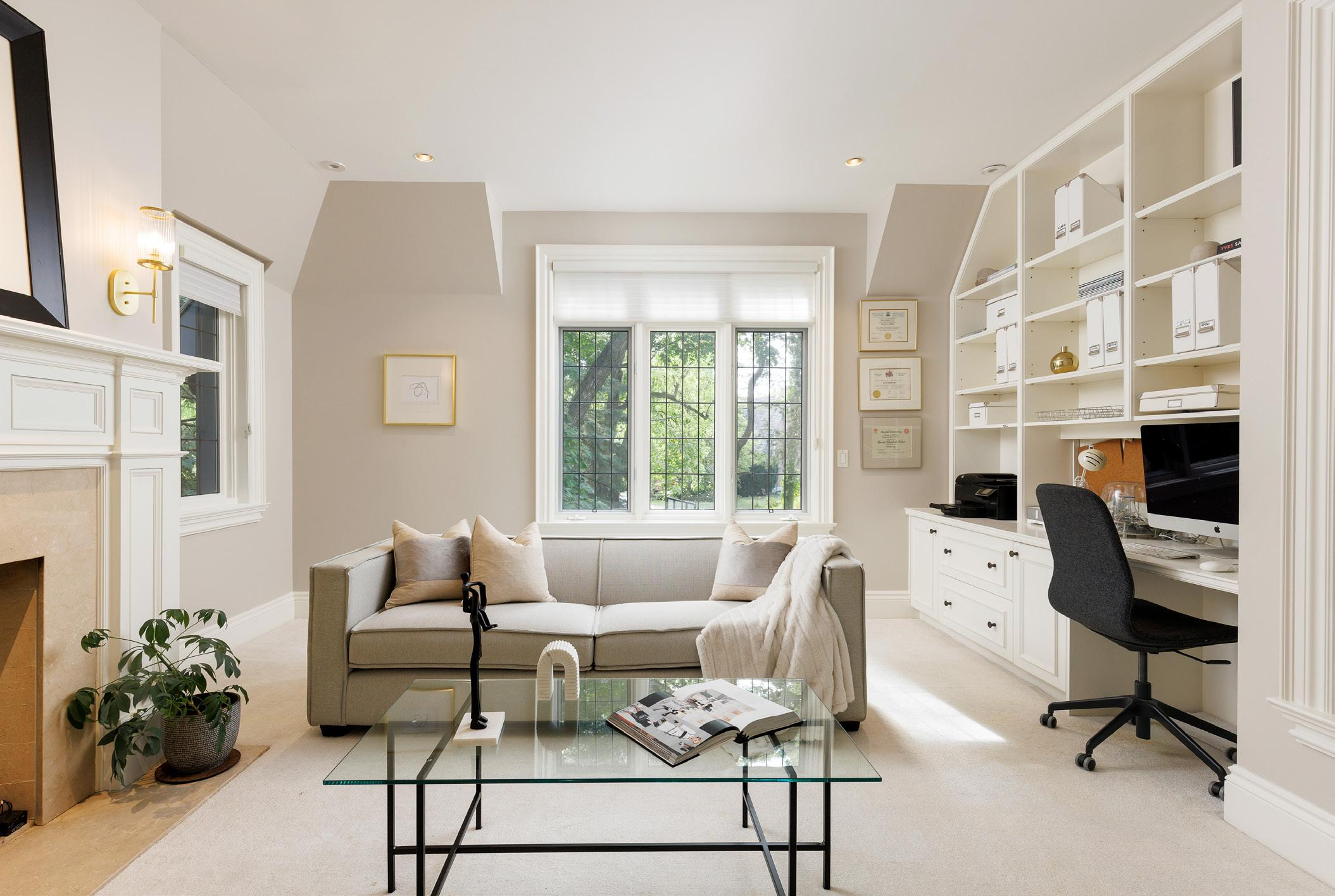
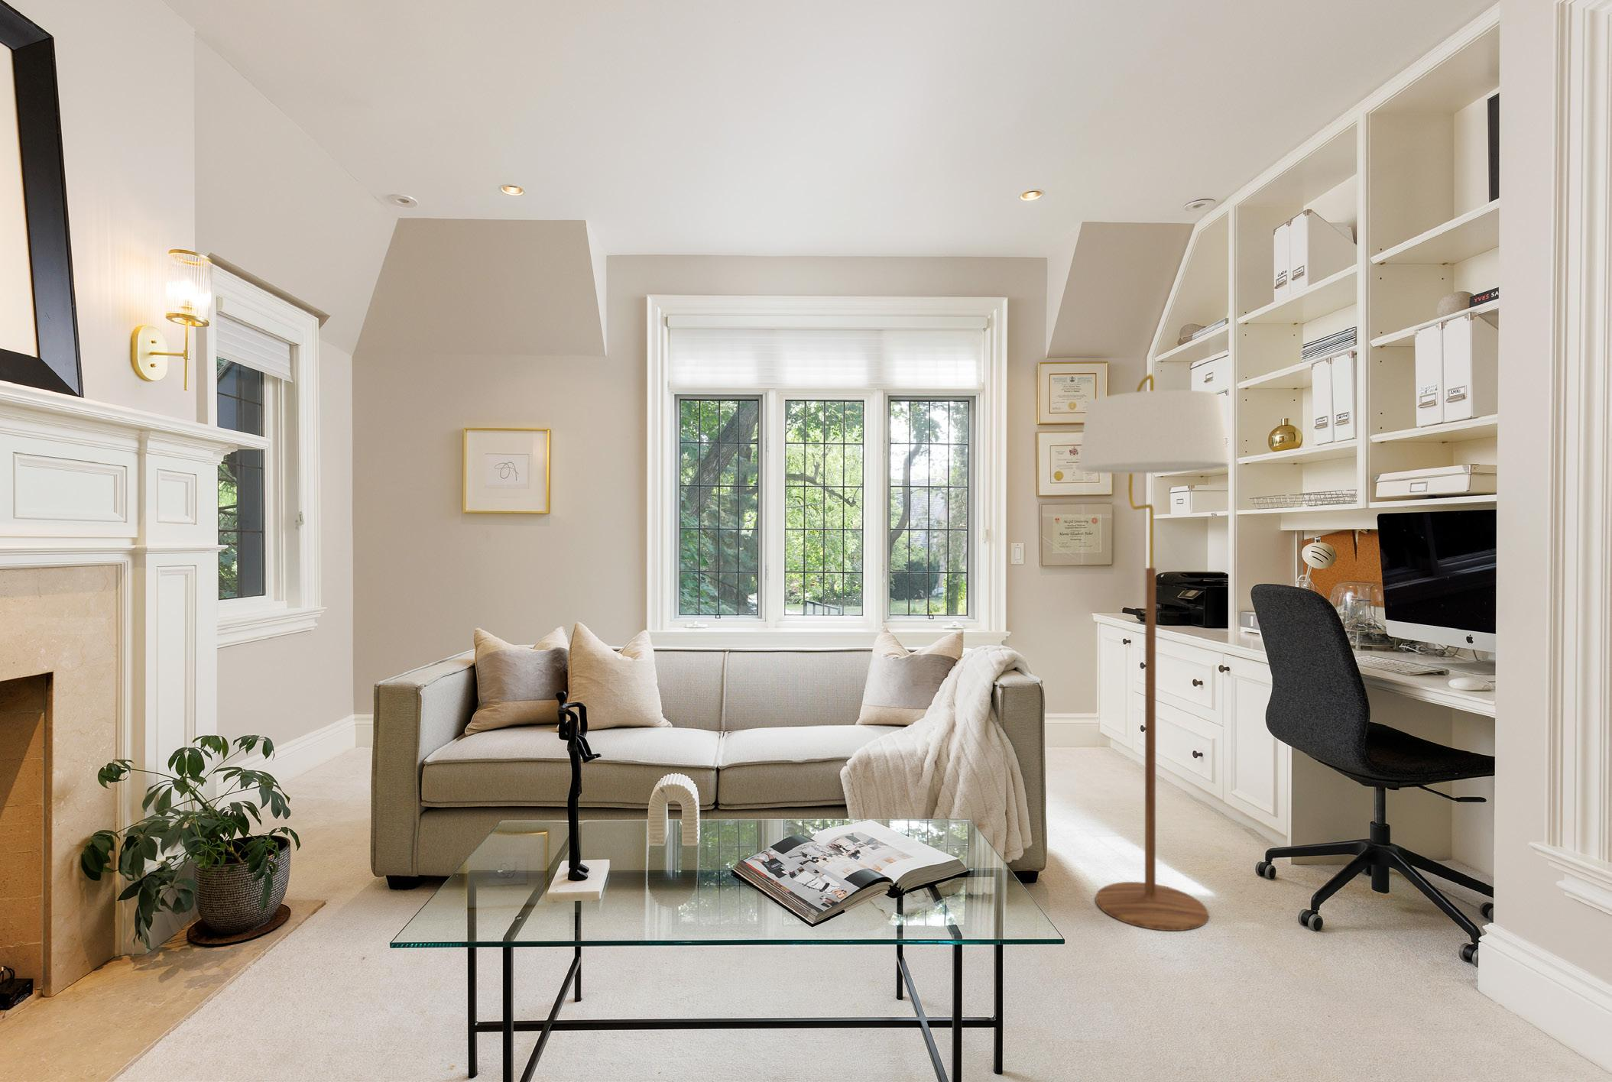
+ floor lamp (1148, 638)
